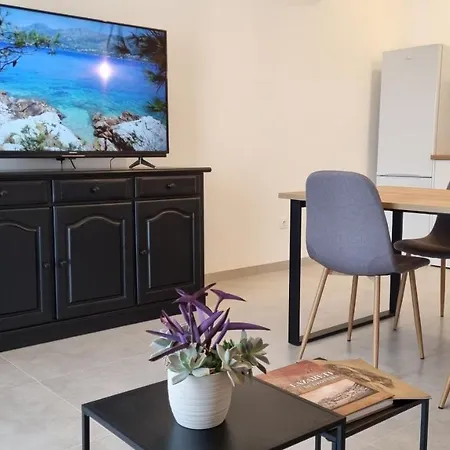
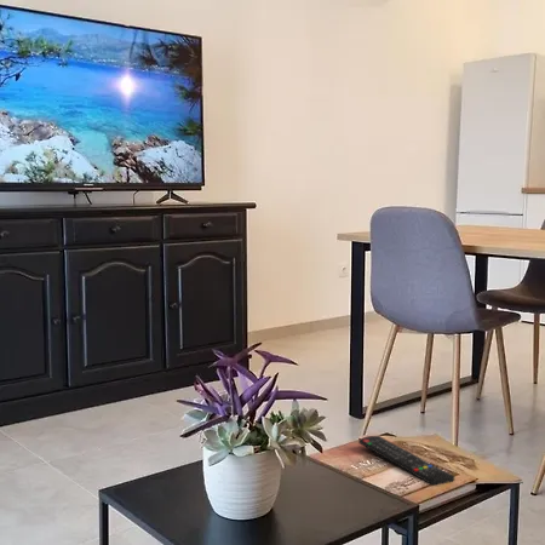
+ remote control (402, 459)
